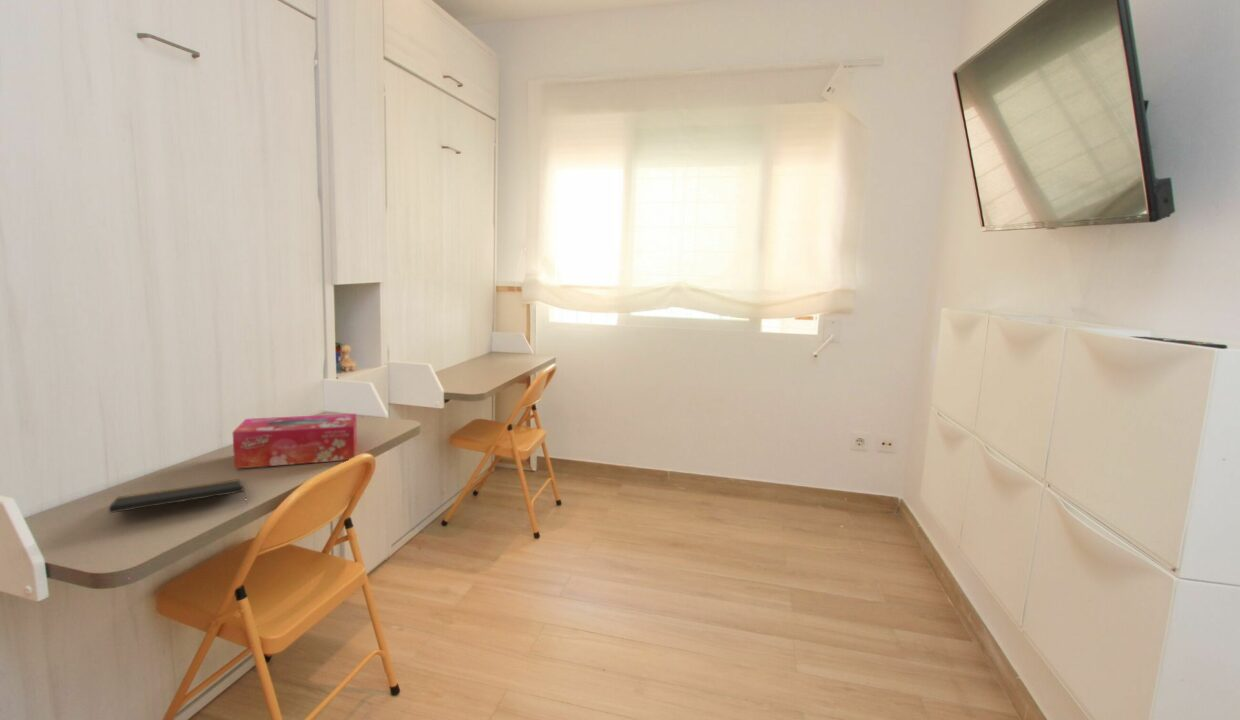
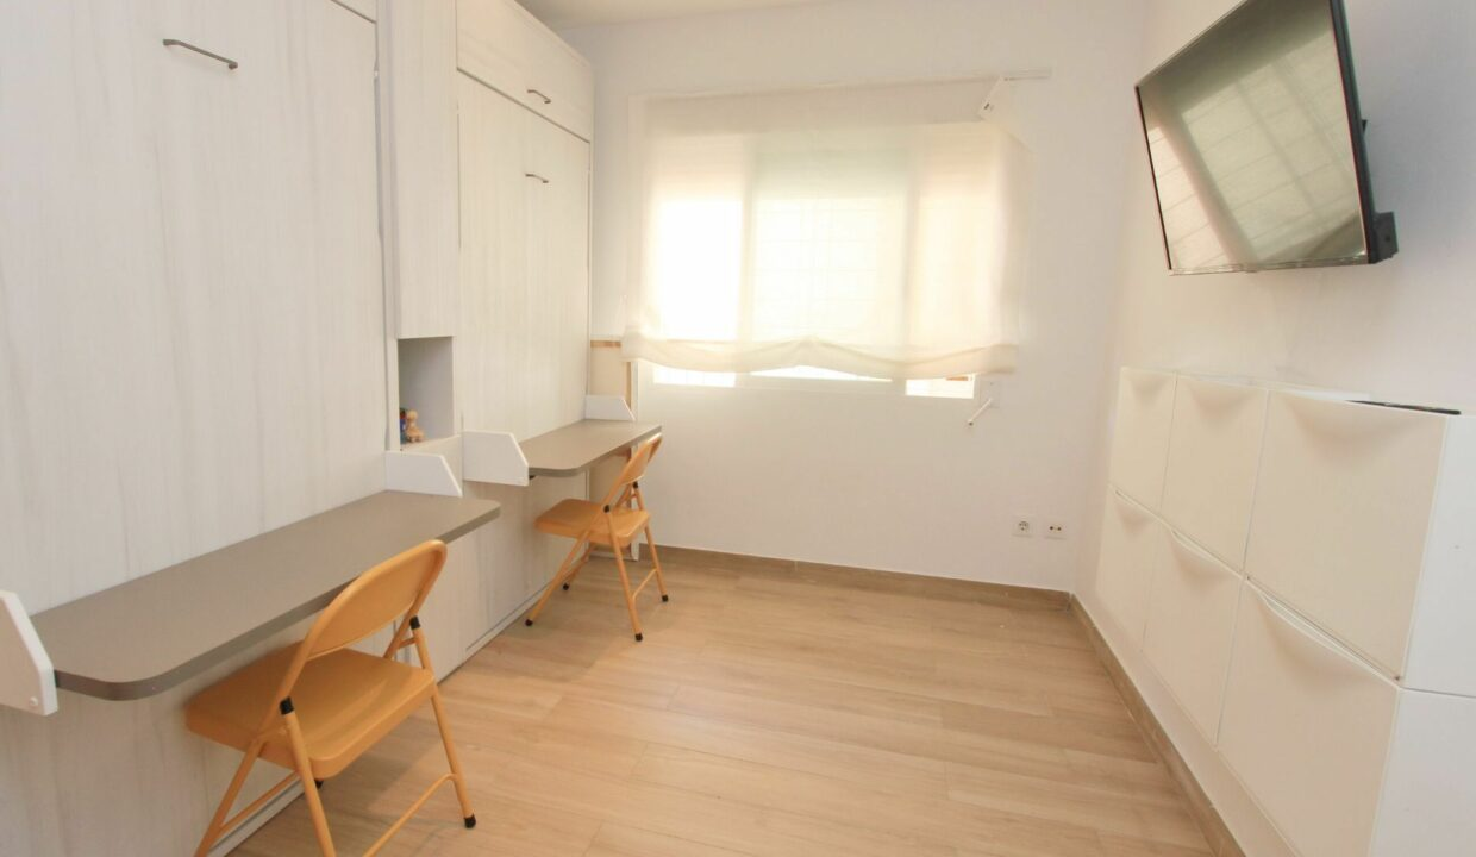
- notepad (180, 494)
- tissue box (299, 439)
